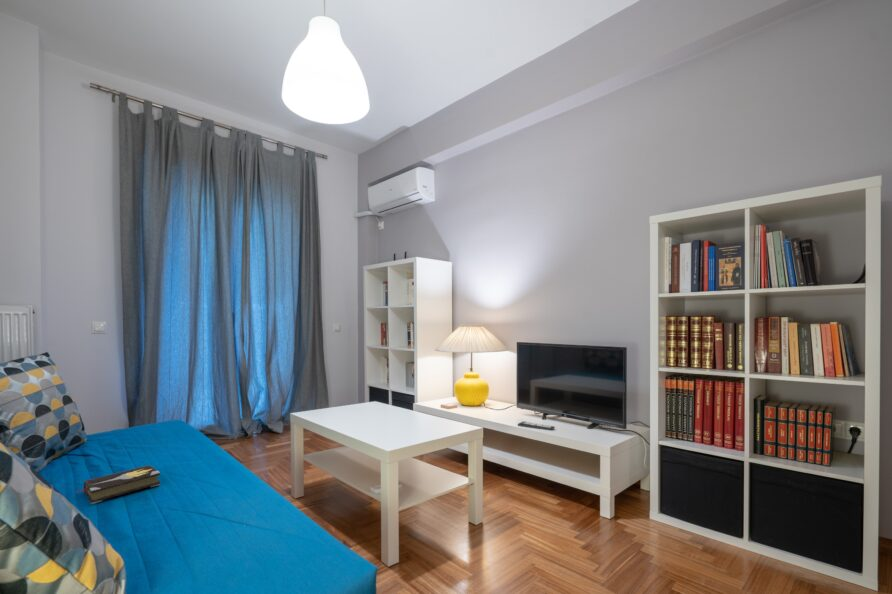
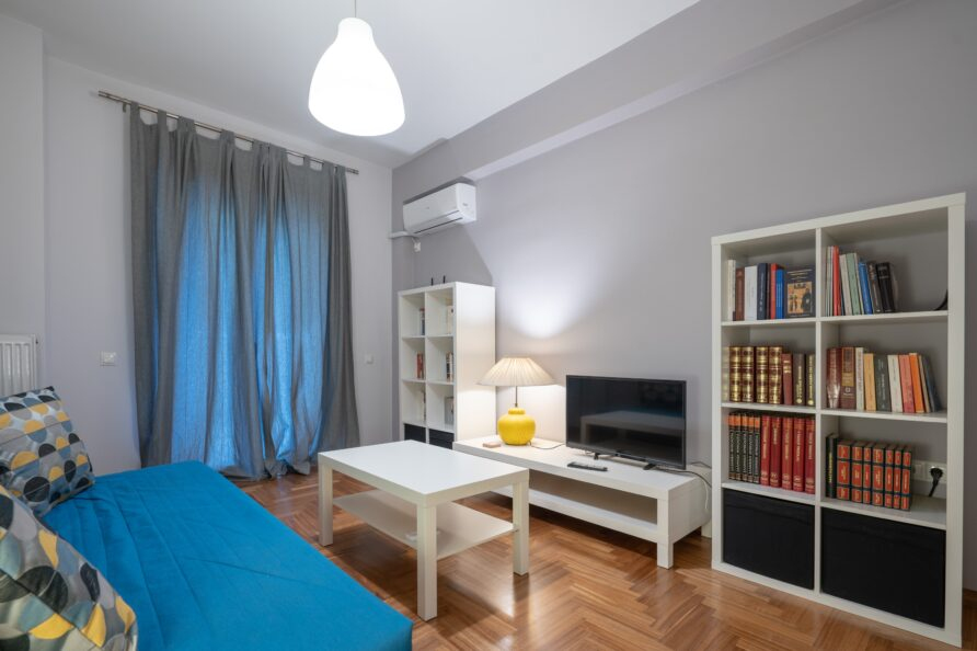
- hardback book (122, 481)
